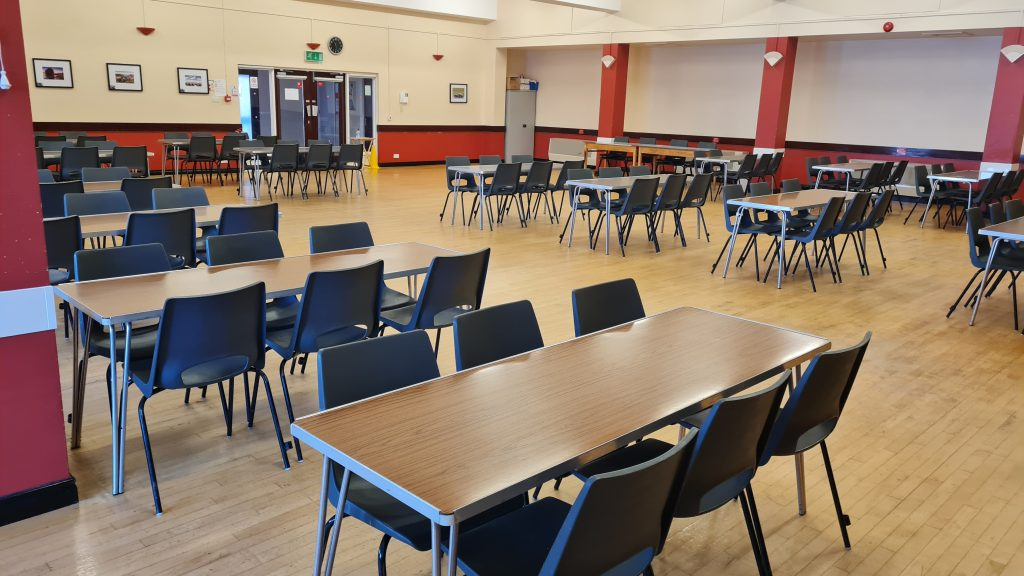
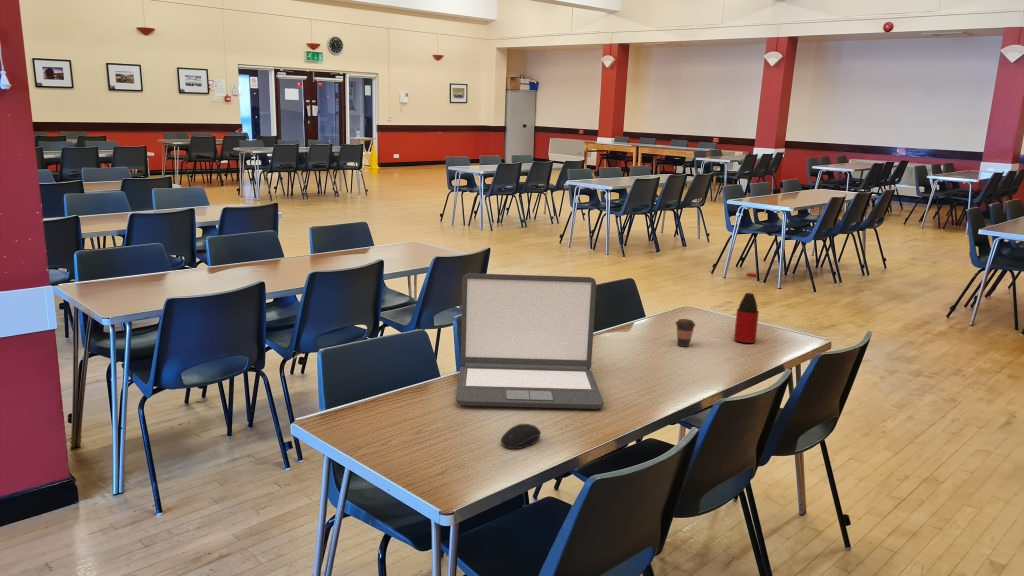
+ laptop (529, 338)
+ coffee cup (684, 333)
+ computer mouse (520, 434)
+ bottle (748, 307)
